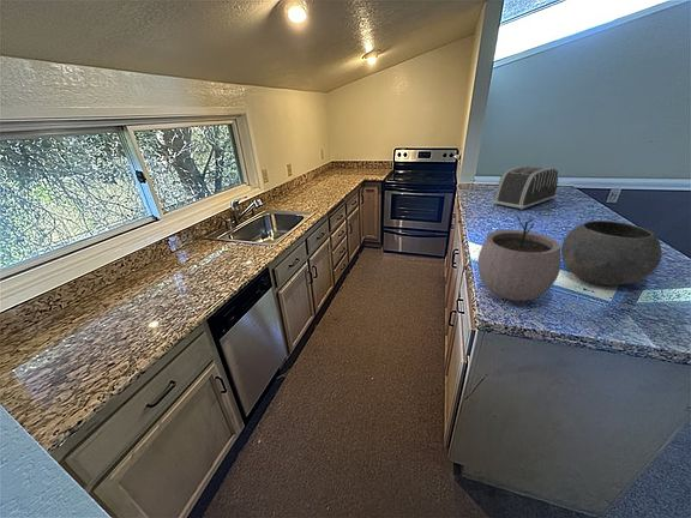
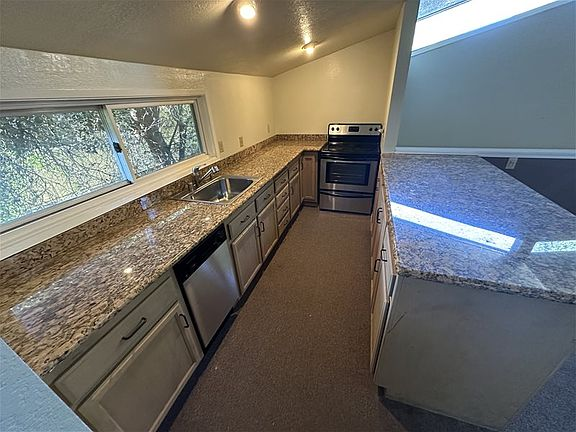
- plant pot (517, 255)
- bowl (607, 253)
- toaster (528, 185)
